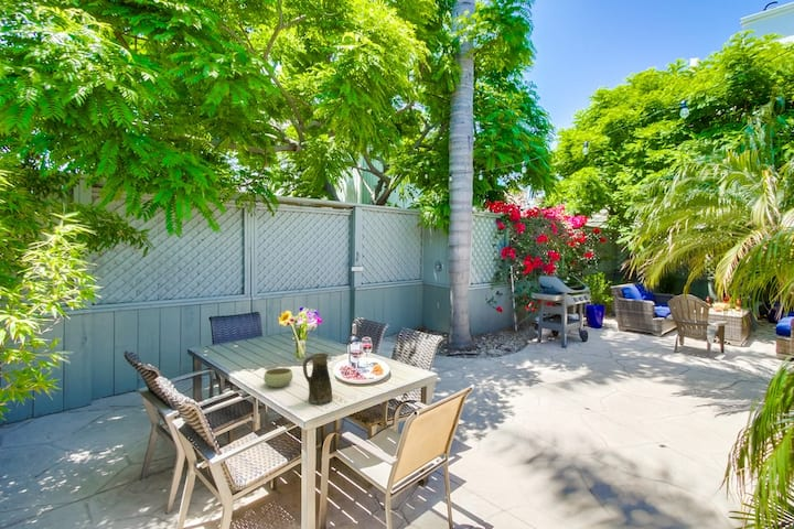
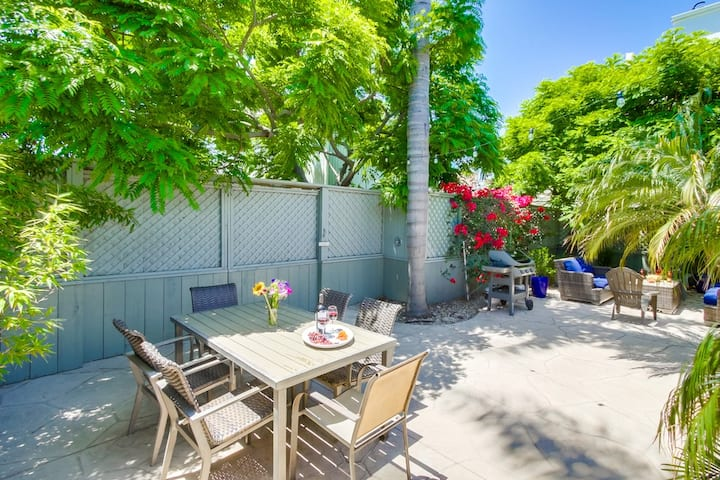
- pitcher (318, 377)
- bowl (278, 378)
